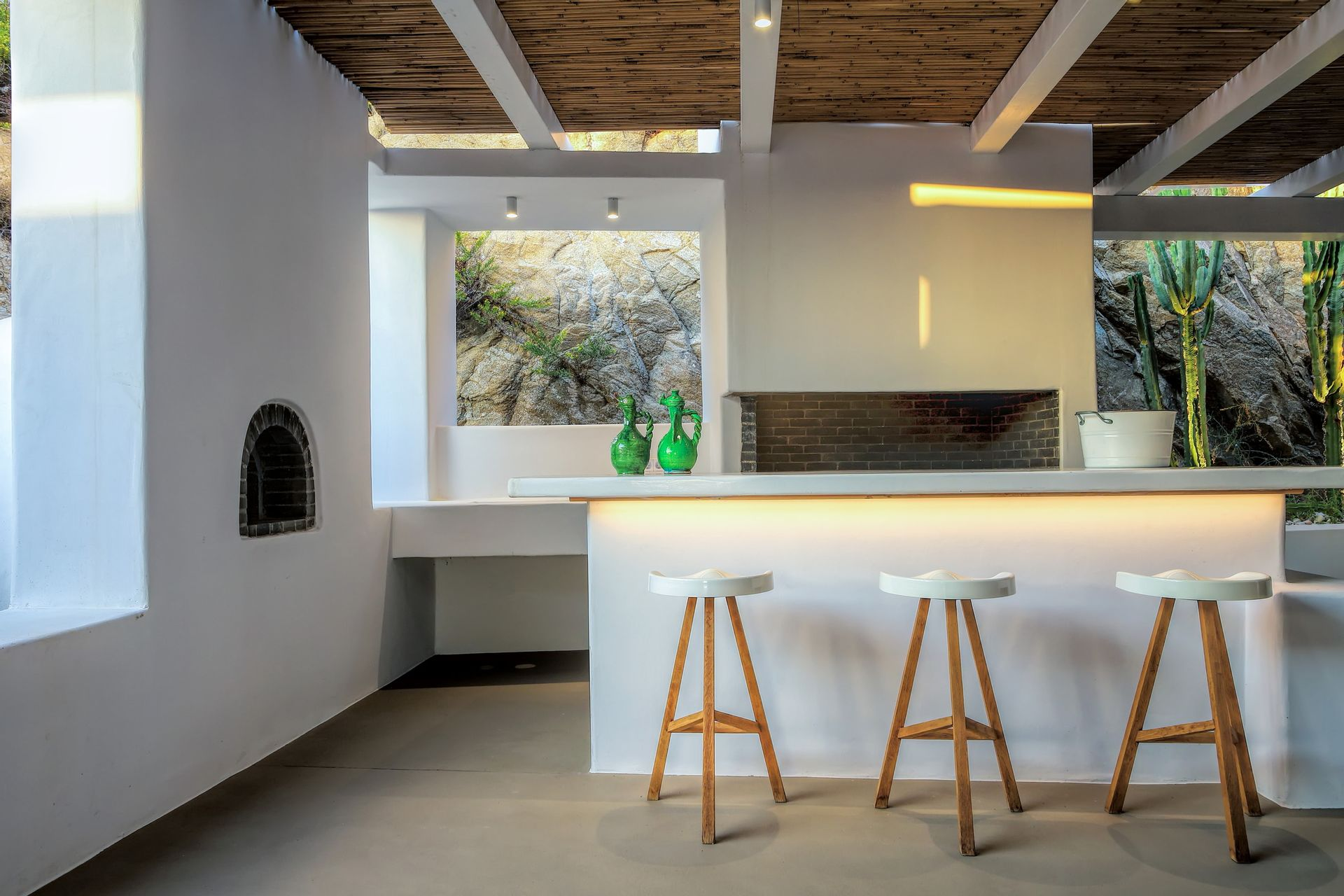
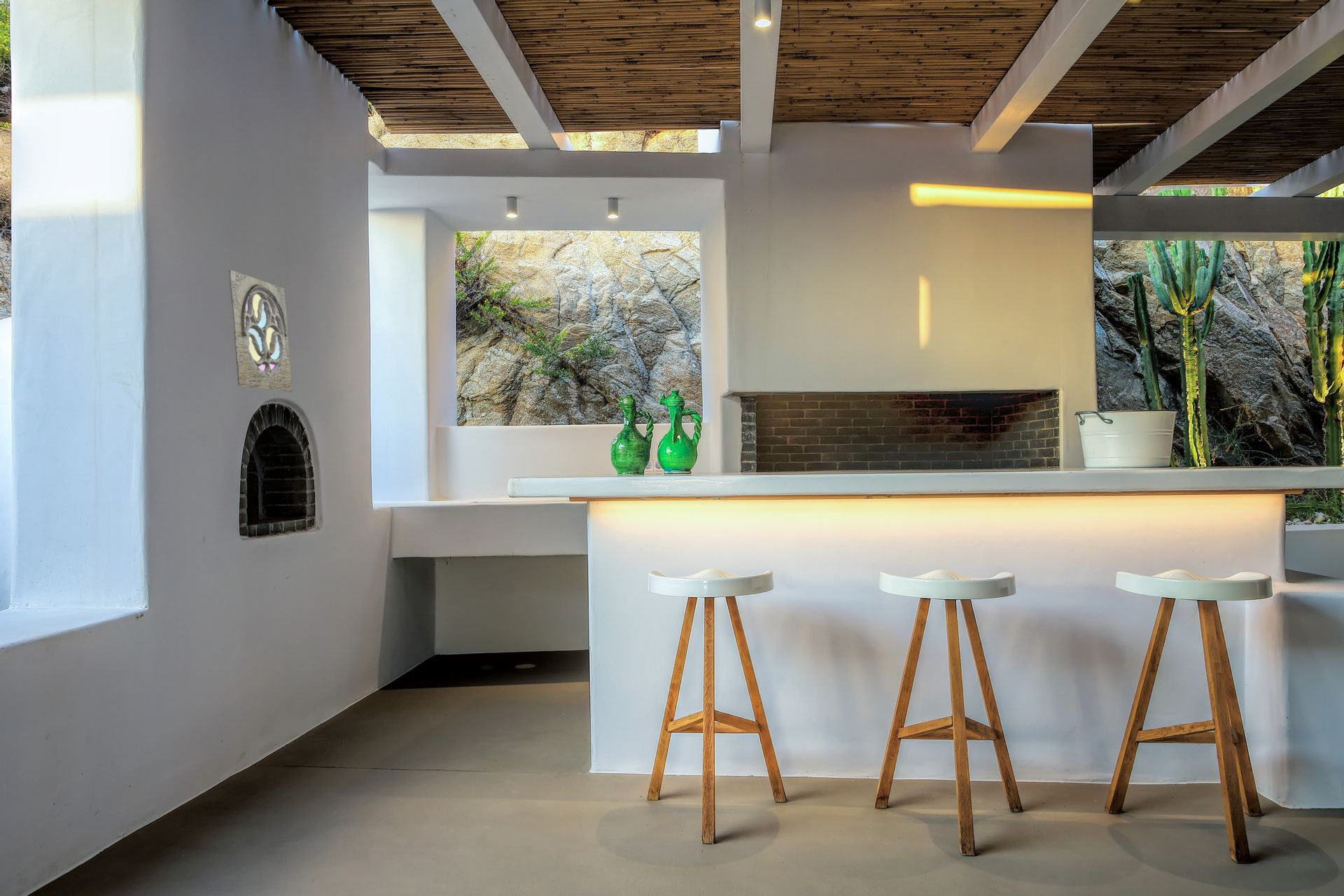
+ wall ornament (260, 334)
